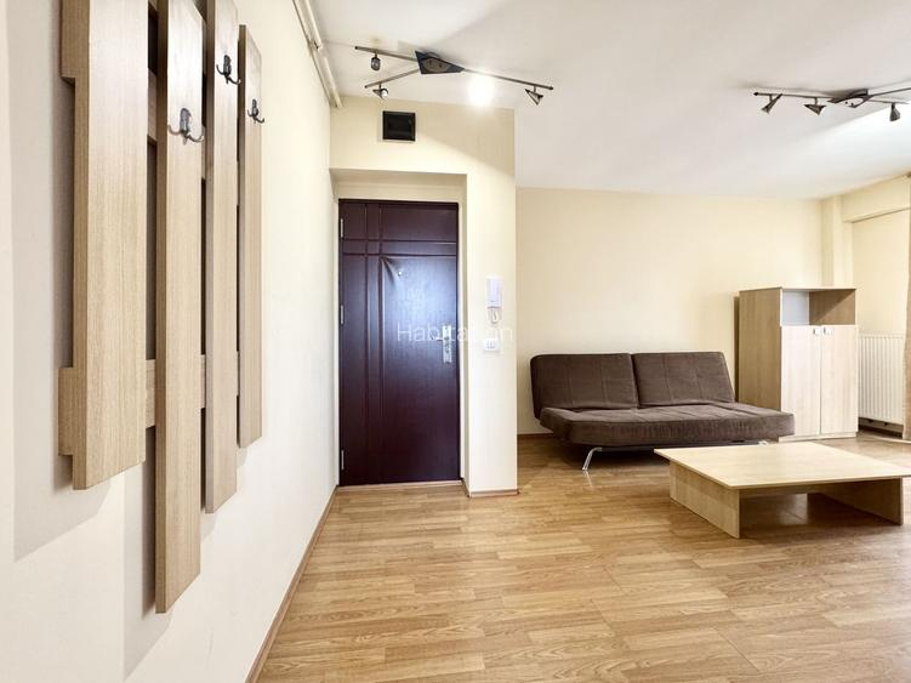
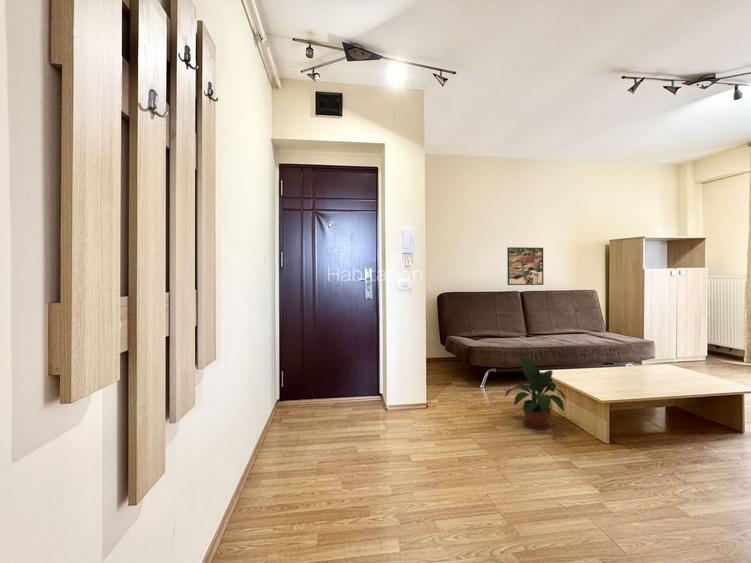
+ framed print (525, 266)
+ potted plant (538, 391)
